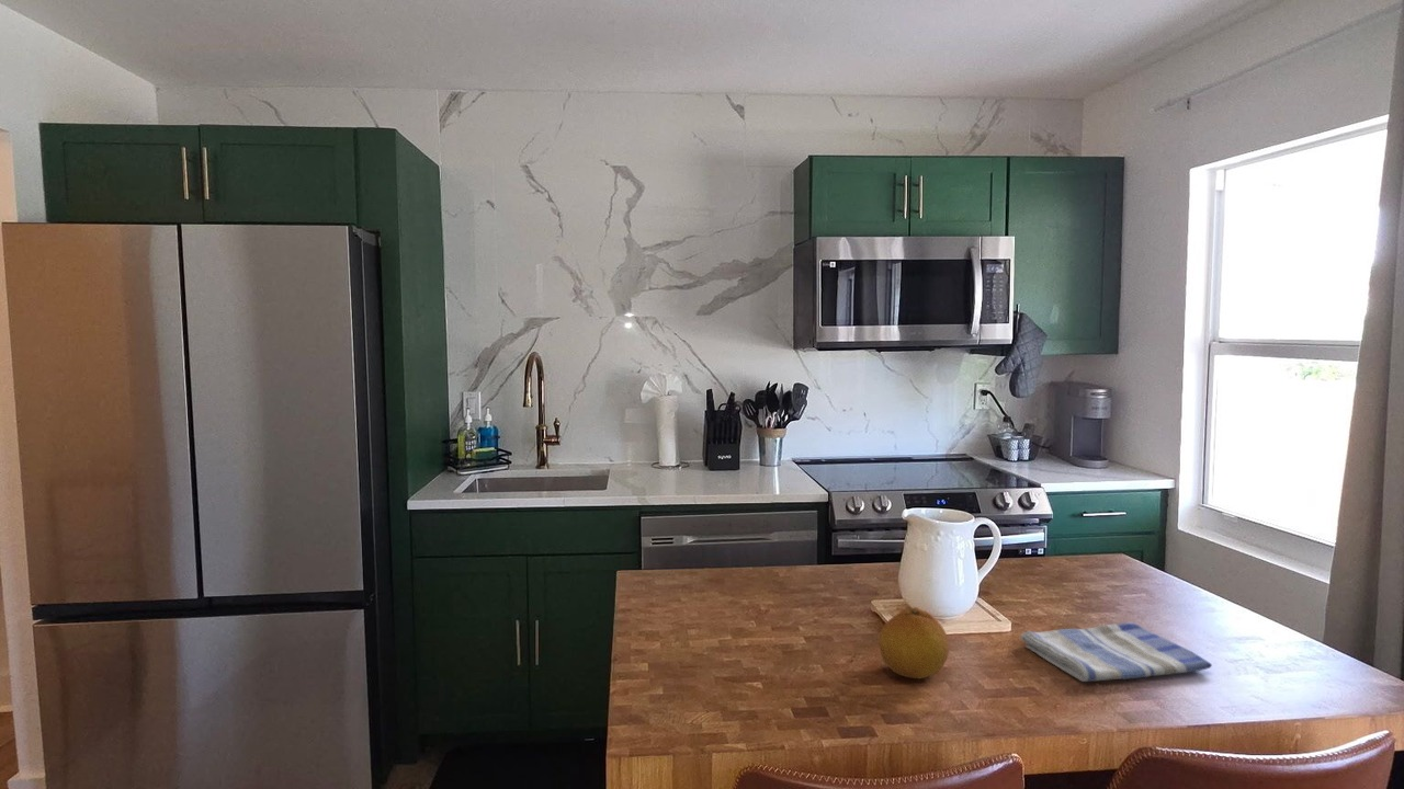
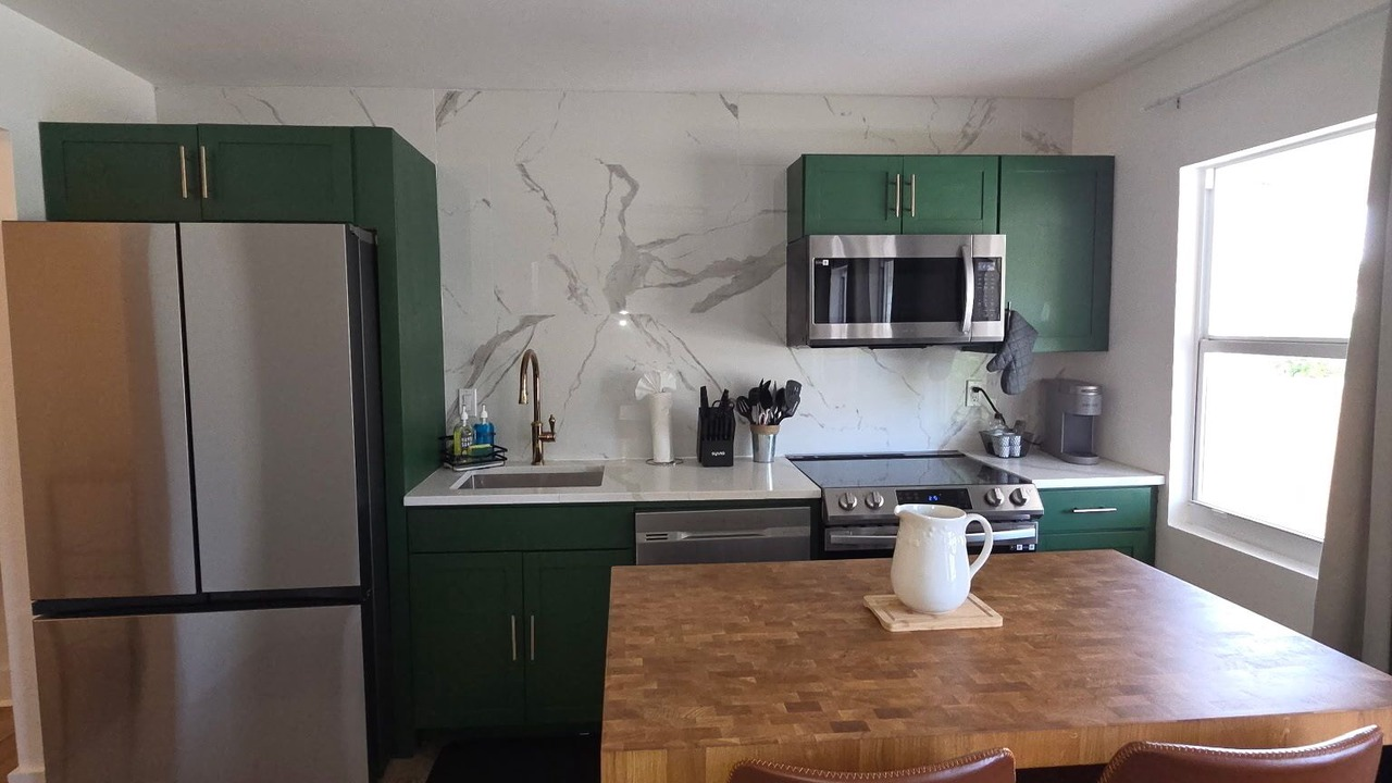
- dish towel (1110, 650)
- fruit (913, 640)
